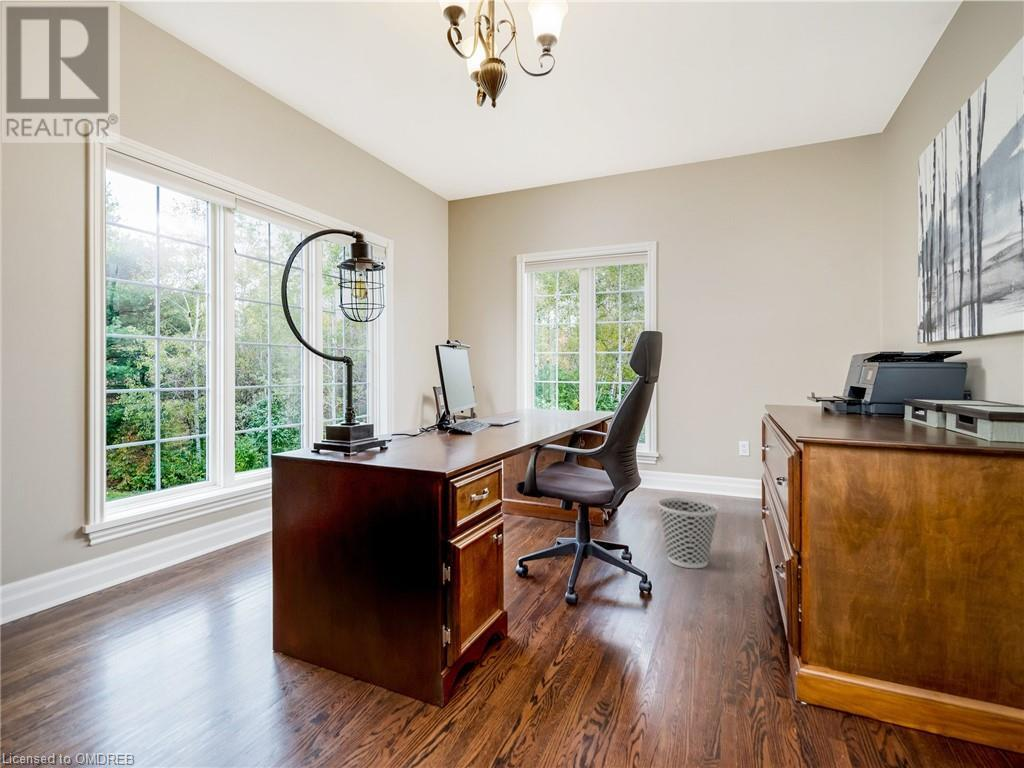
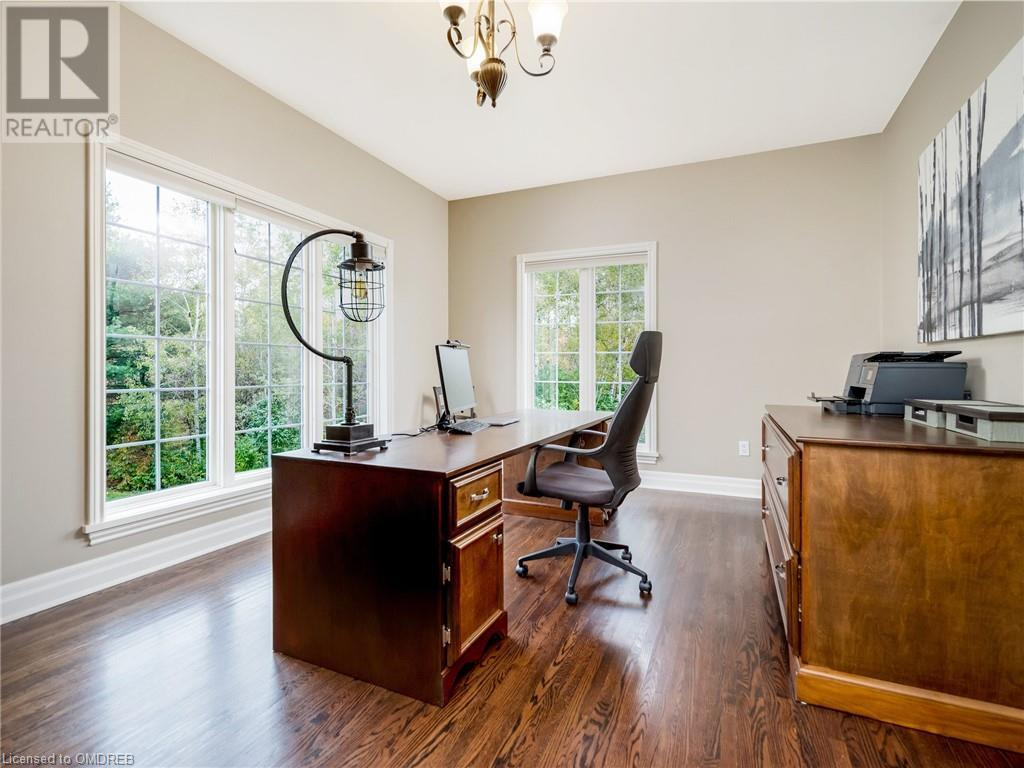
- wastebasket (687, 532)
